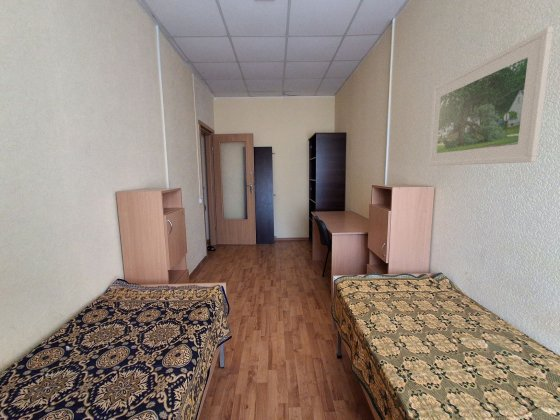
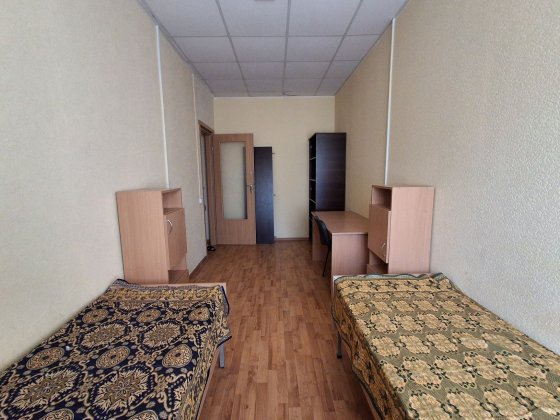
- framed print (473, 115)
